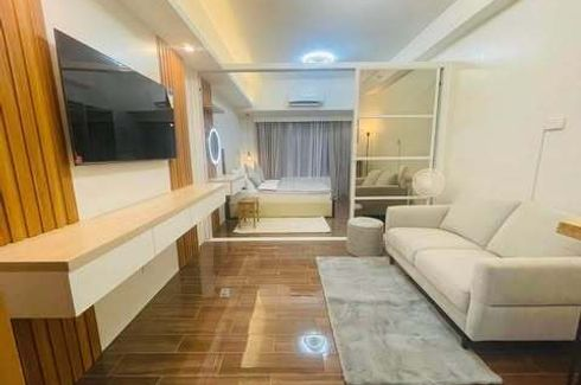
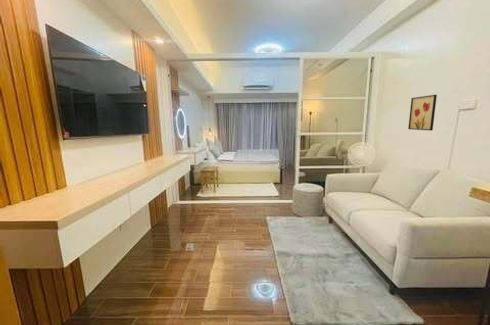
+ wall art (422, 113)
